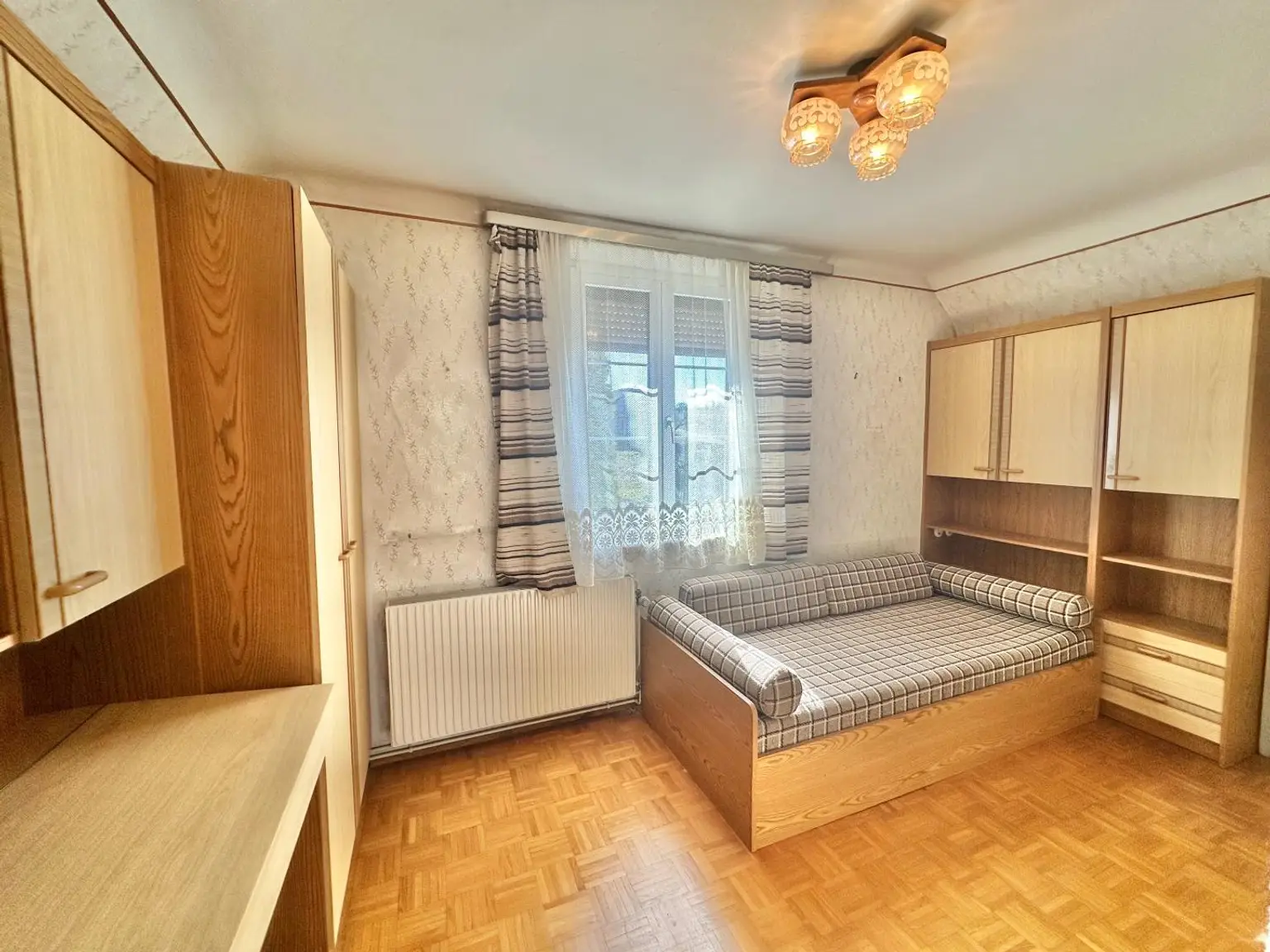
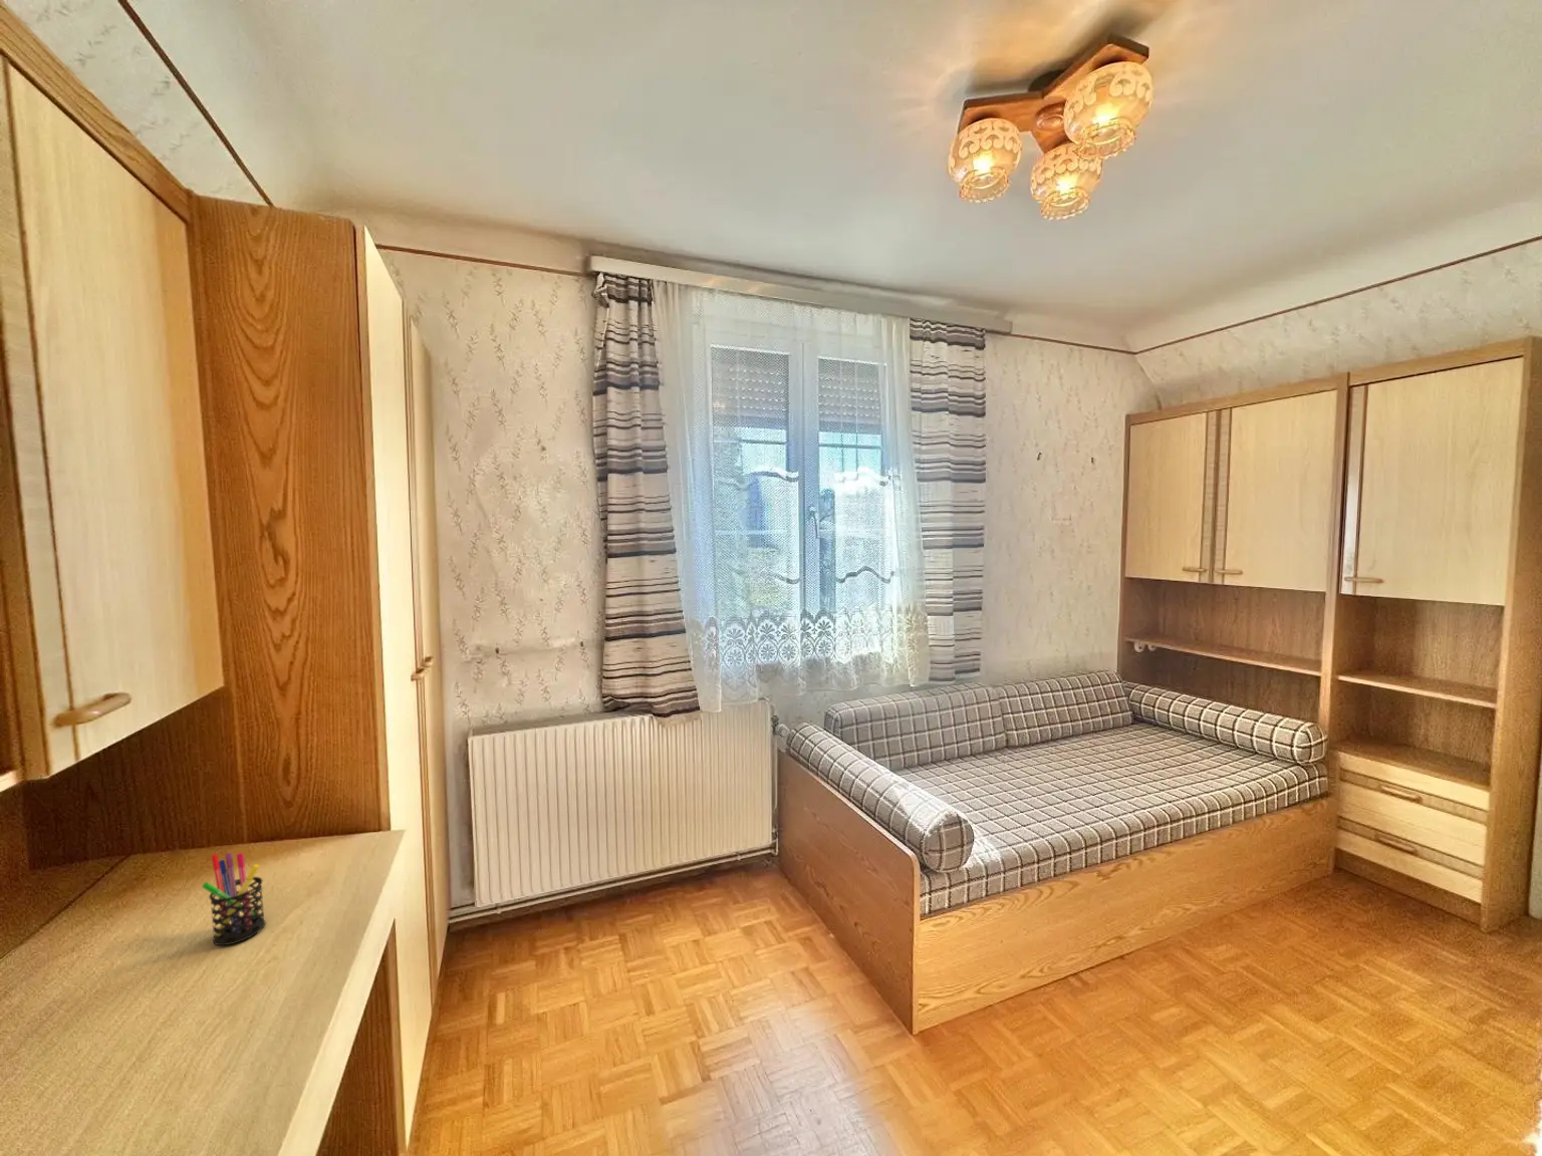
+ pen holder (229, 896)
